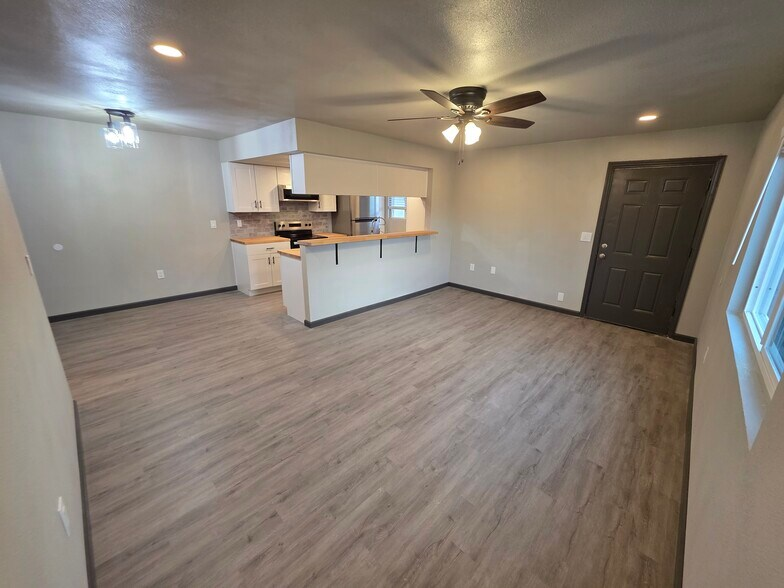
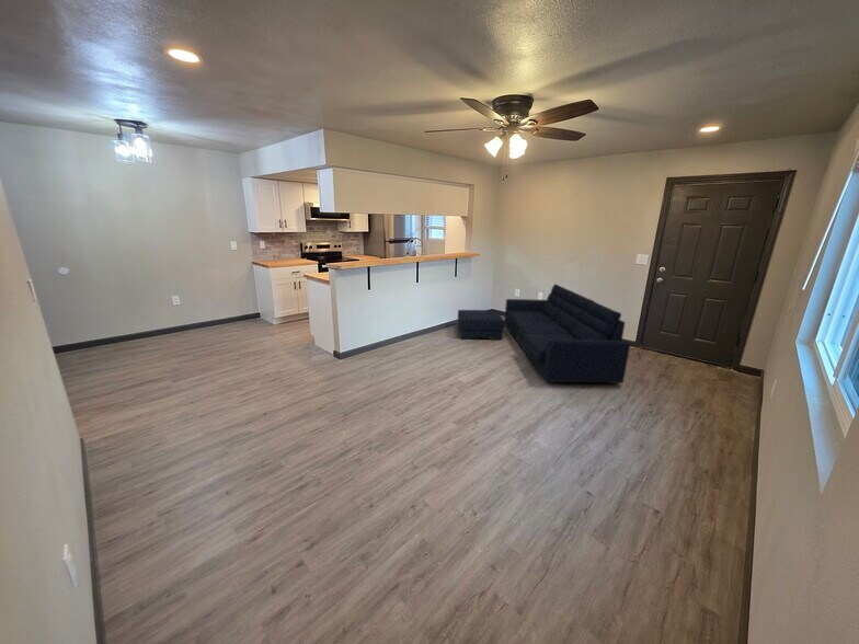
+ sofa (538, 319)
